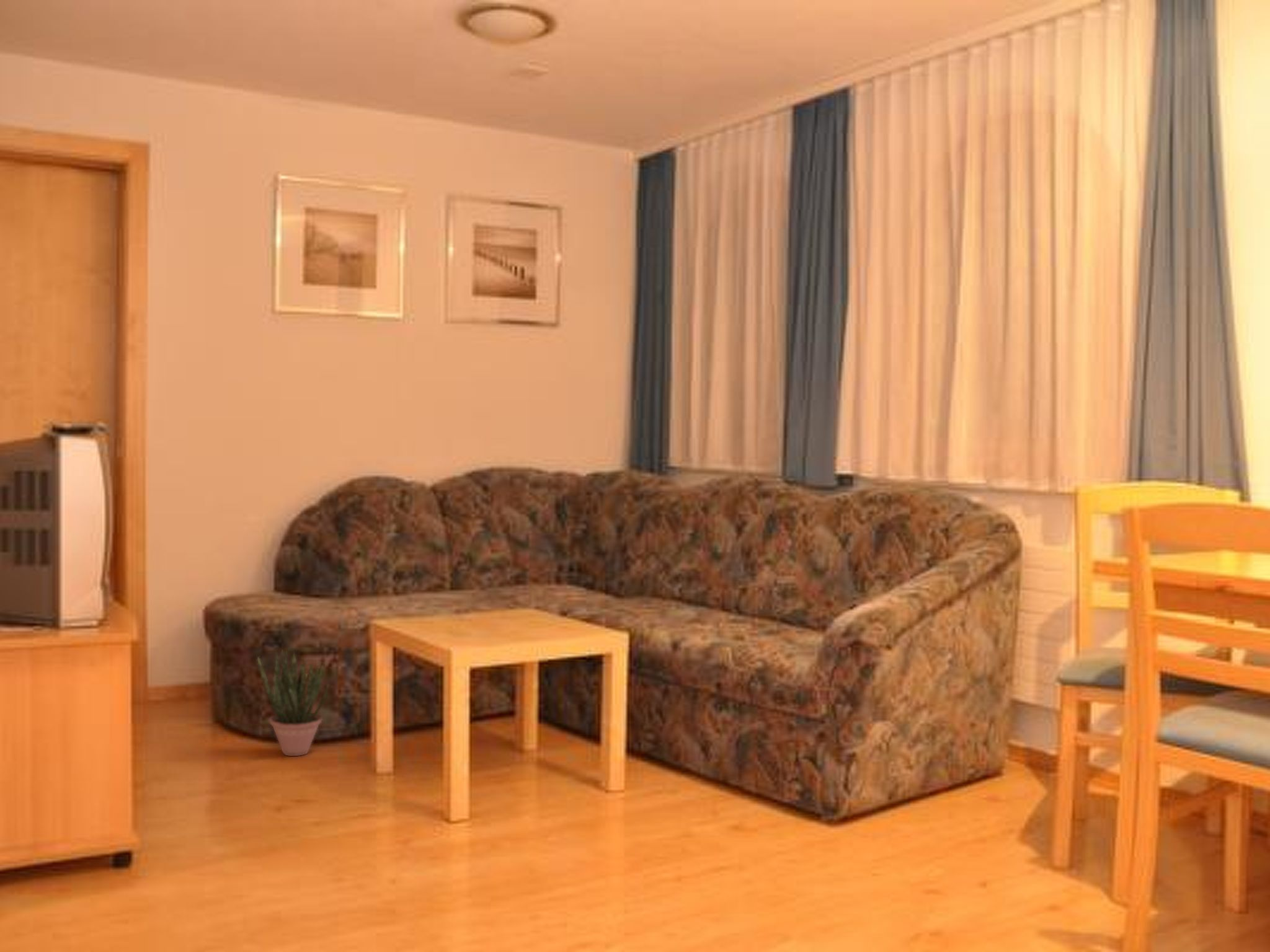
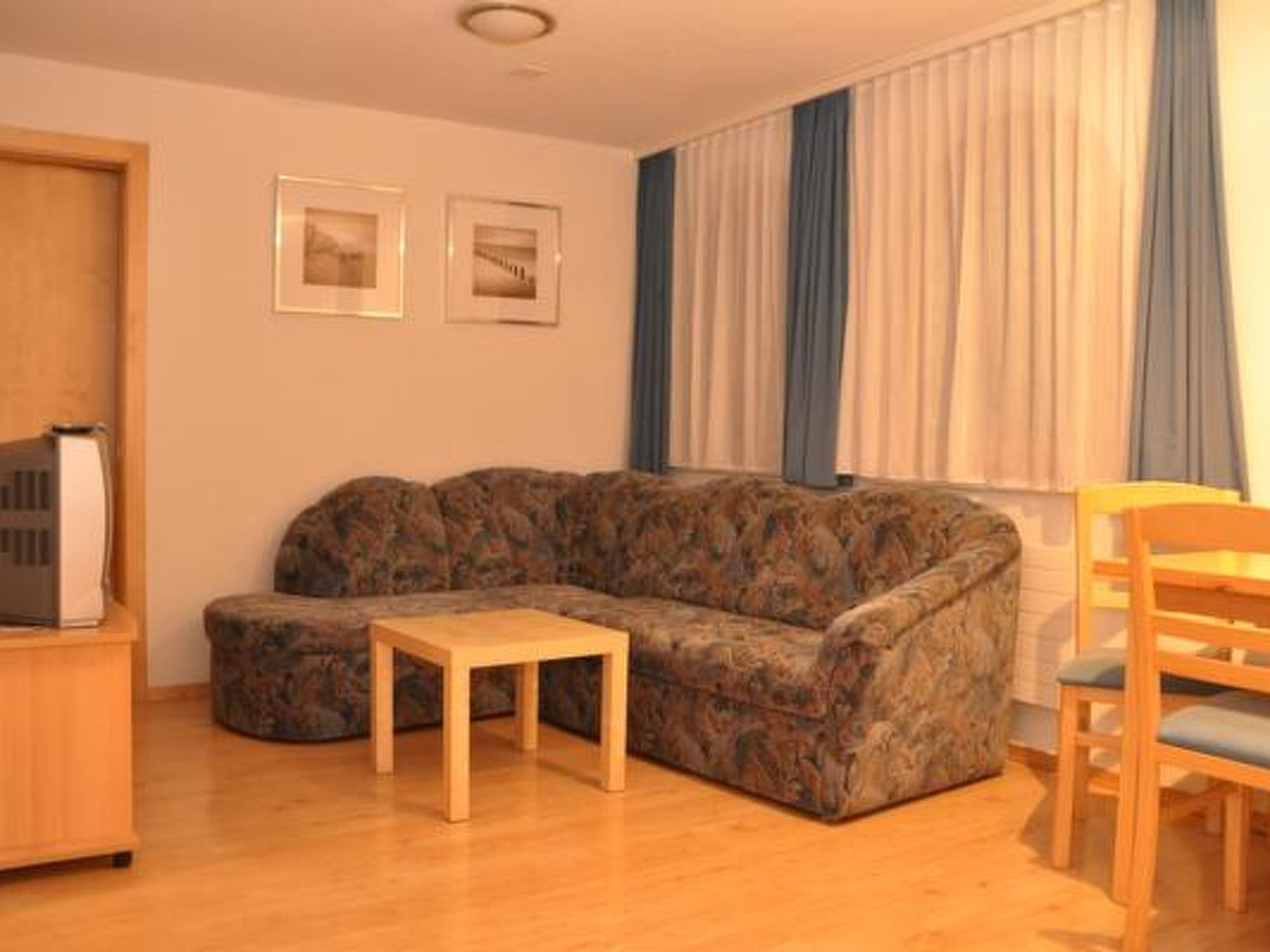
- potted plant (293, 702)
